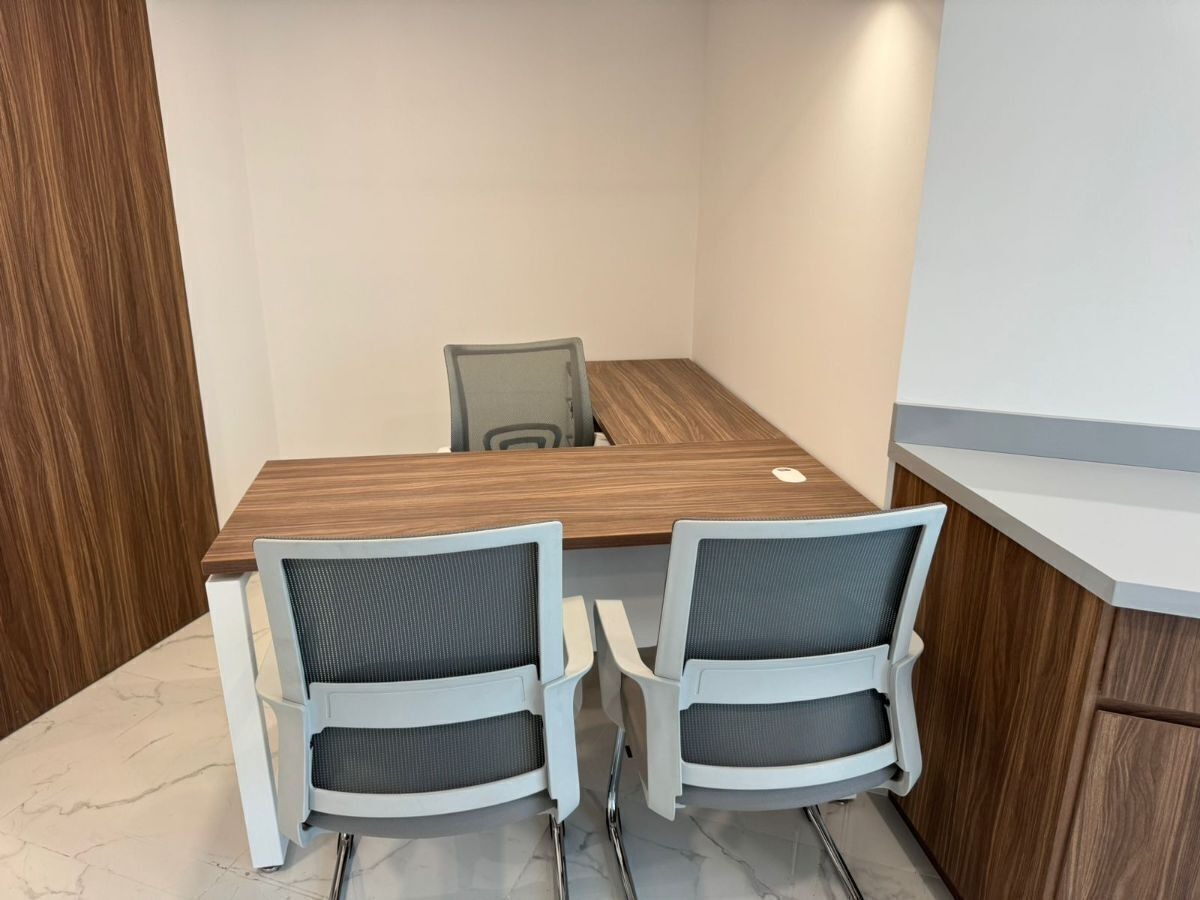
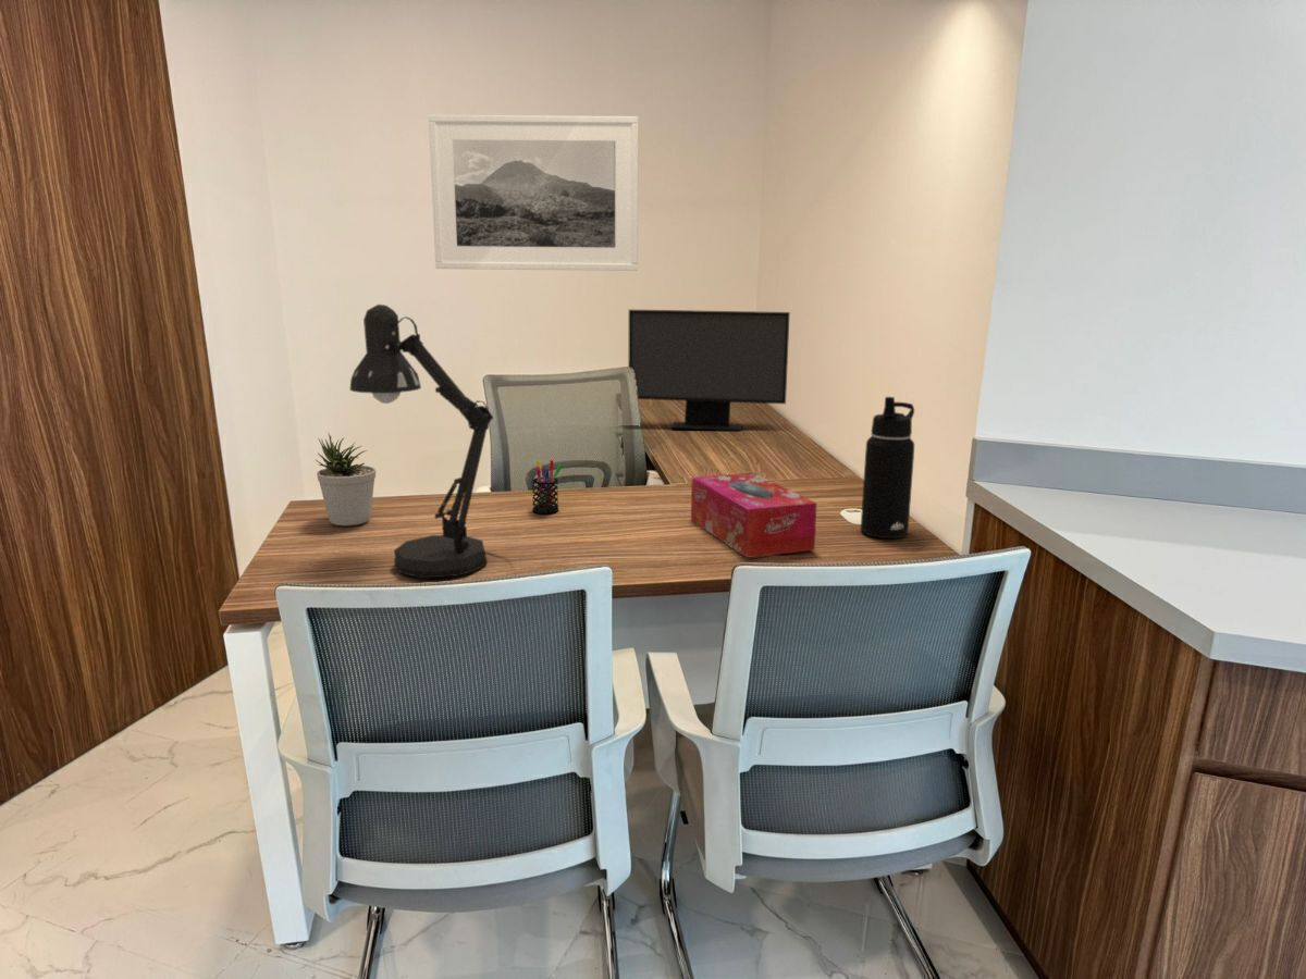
+ tissue box (750, 511)
+ desk lamp (455, 407)
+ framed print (534, 194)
+ computer monitor (707, 369)
+ potted plant (346, 478)
+ water bottle (890, 463)
+ pen holder (549, 484)
